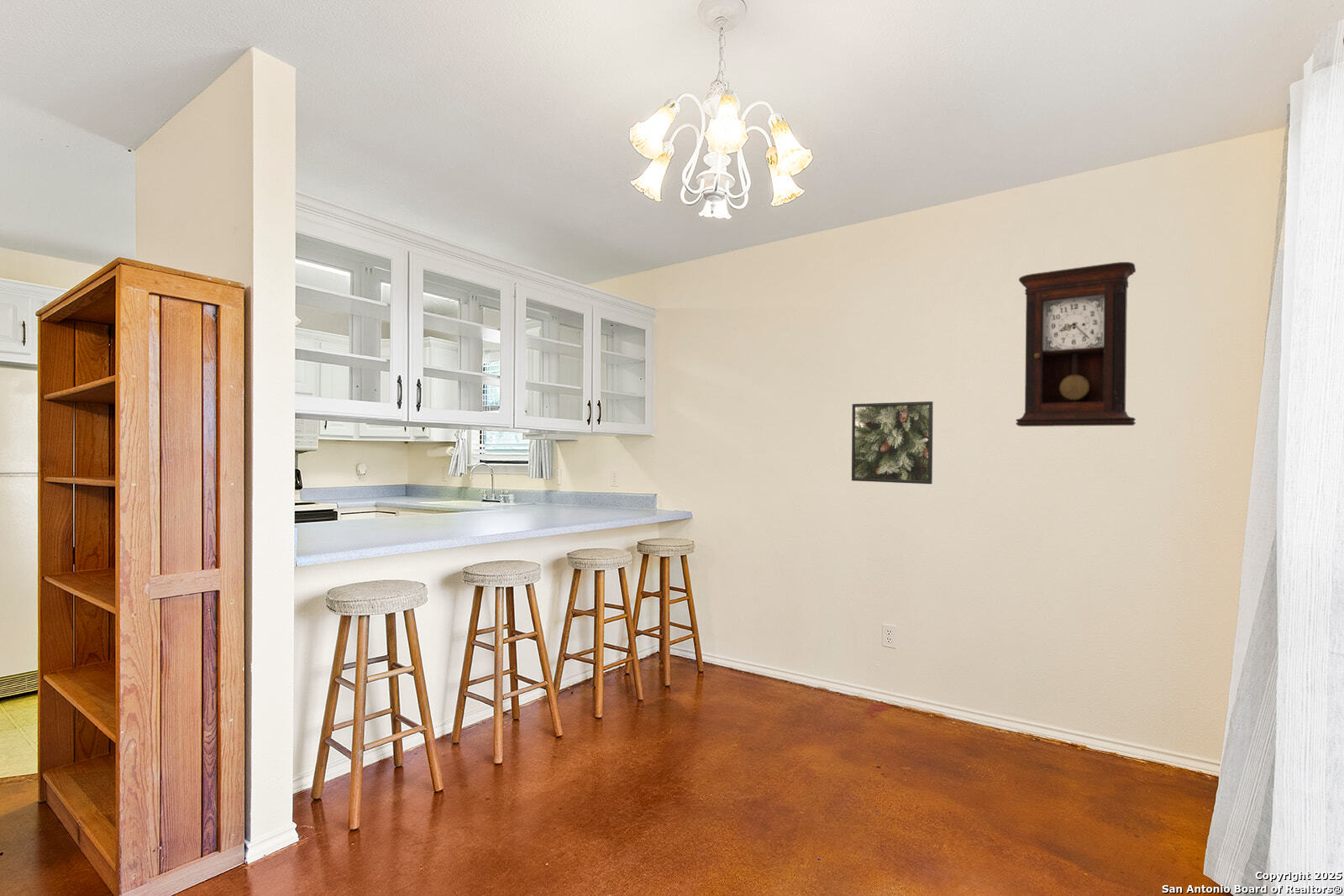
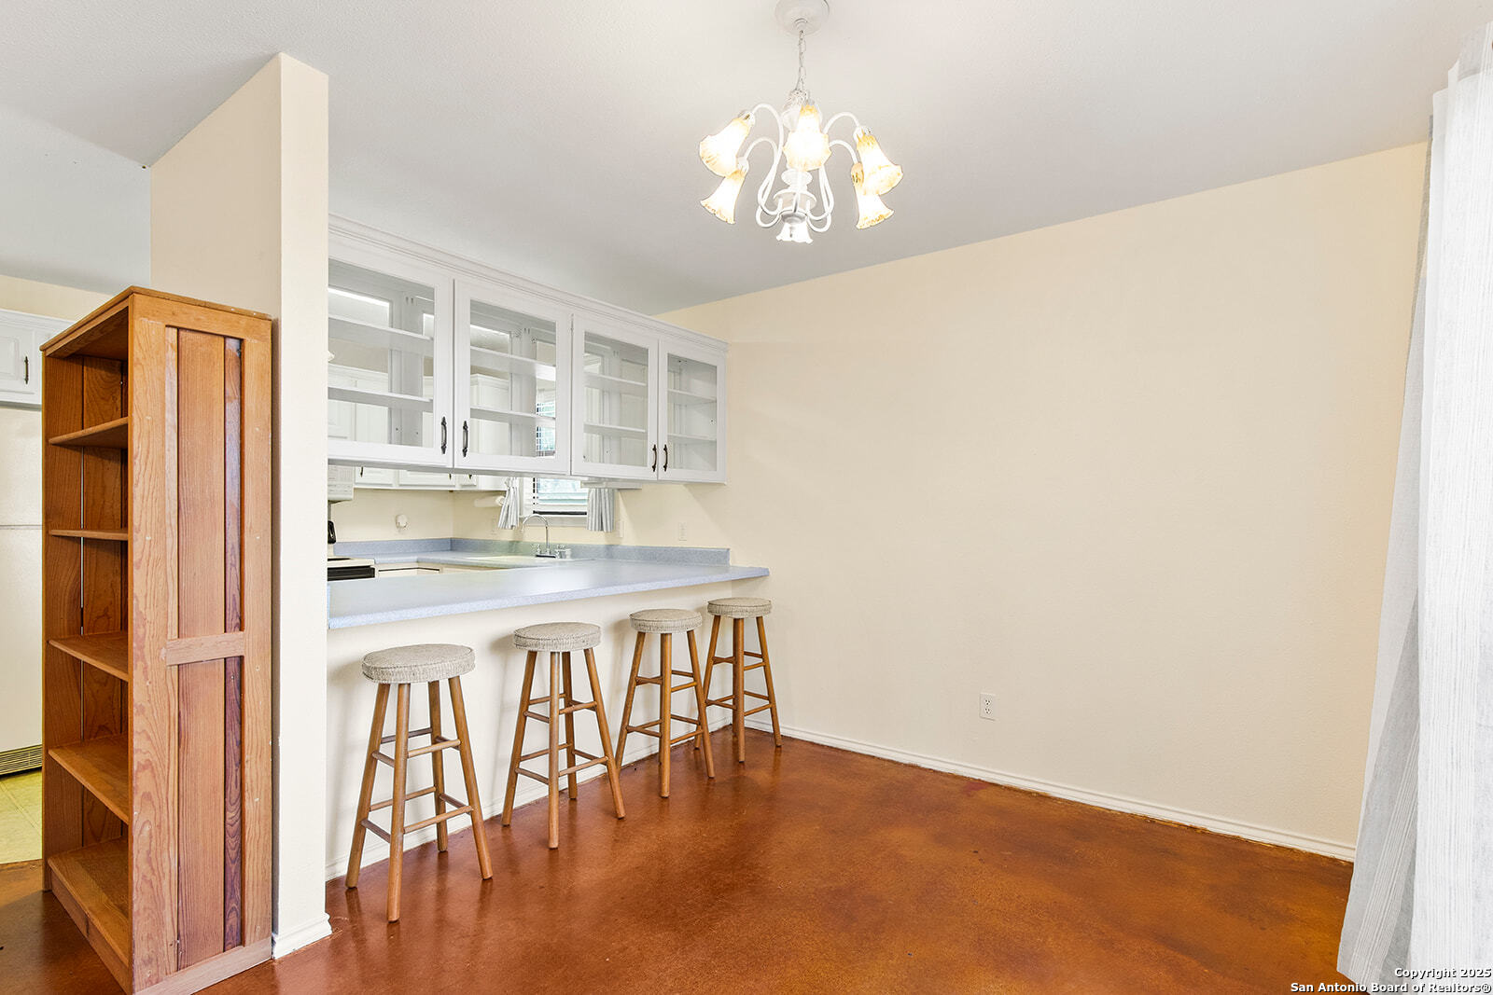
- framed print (890, 443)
- pendulum clock (1074, 348)
